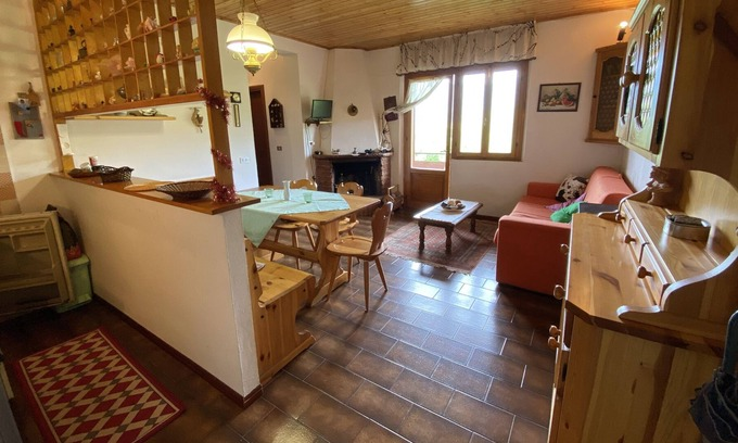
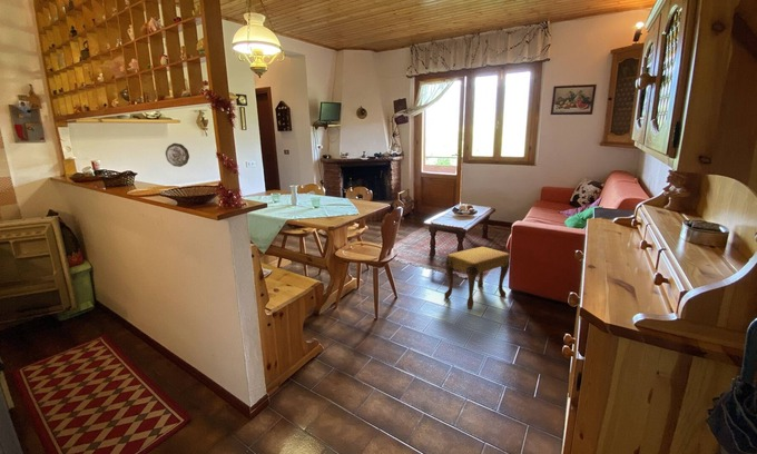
+ footstool (476, 274)
+ decorative plate (177, 155)
